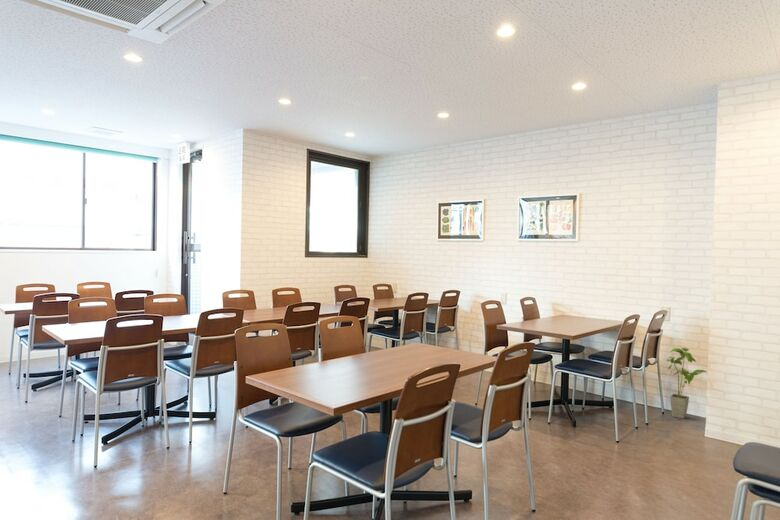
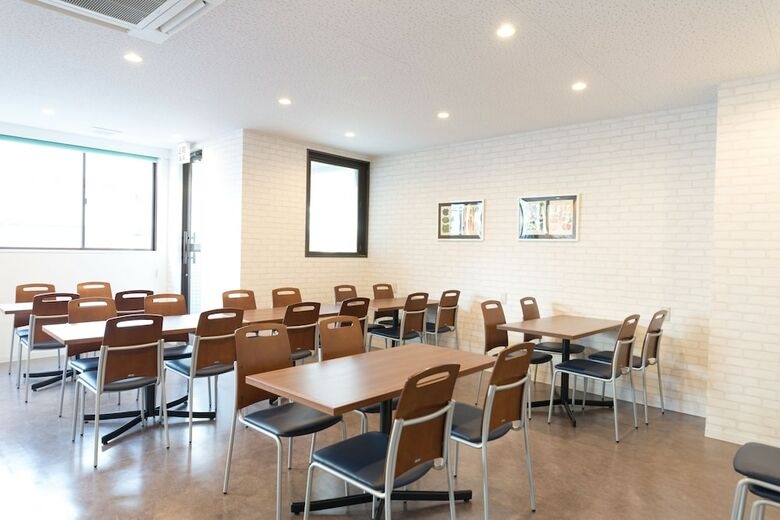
- house plant (684, 383)
